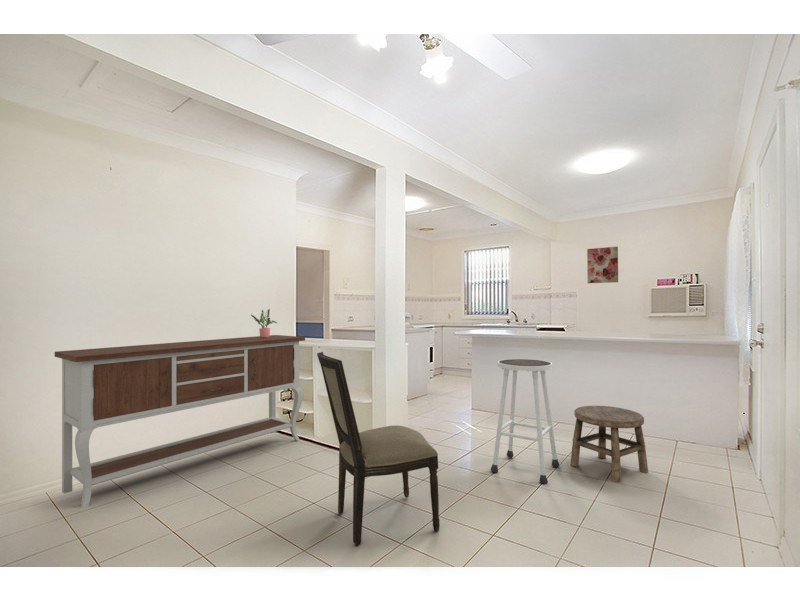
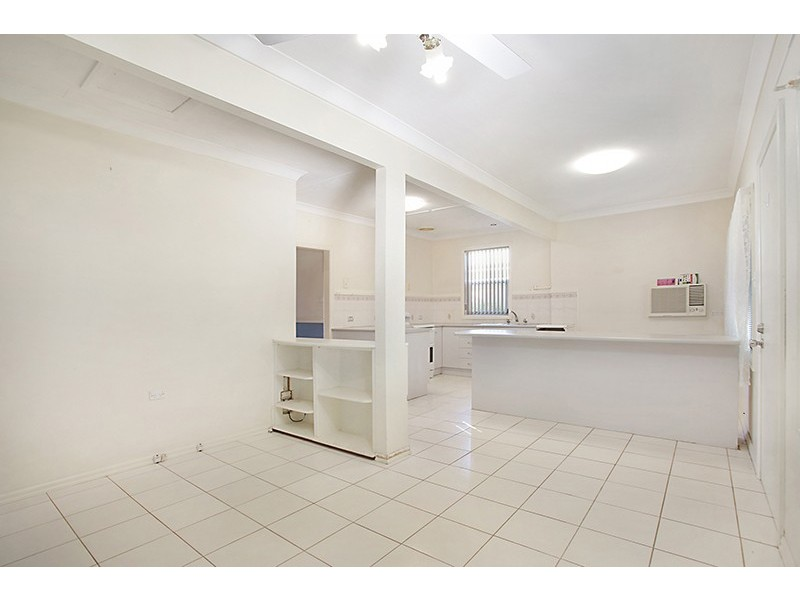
- wall art (602, 265)
- dining chair (377, 437)
- stool (608, 439)
- potted plant (264, 323)
- stool (524, 423)
- sideboard (200, 402)
